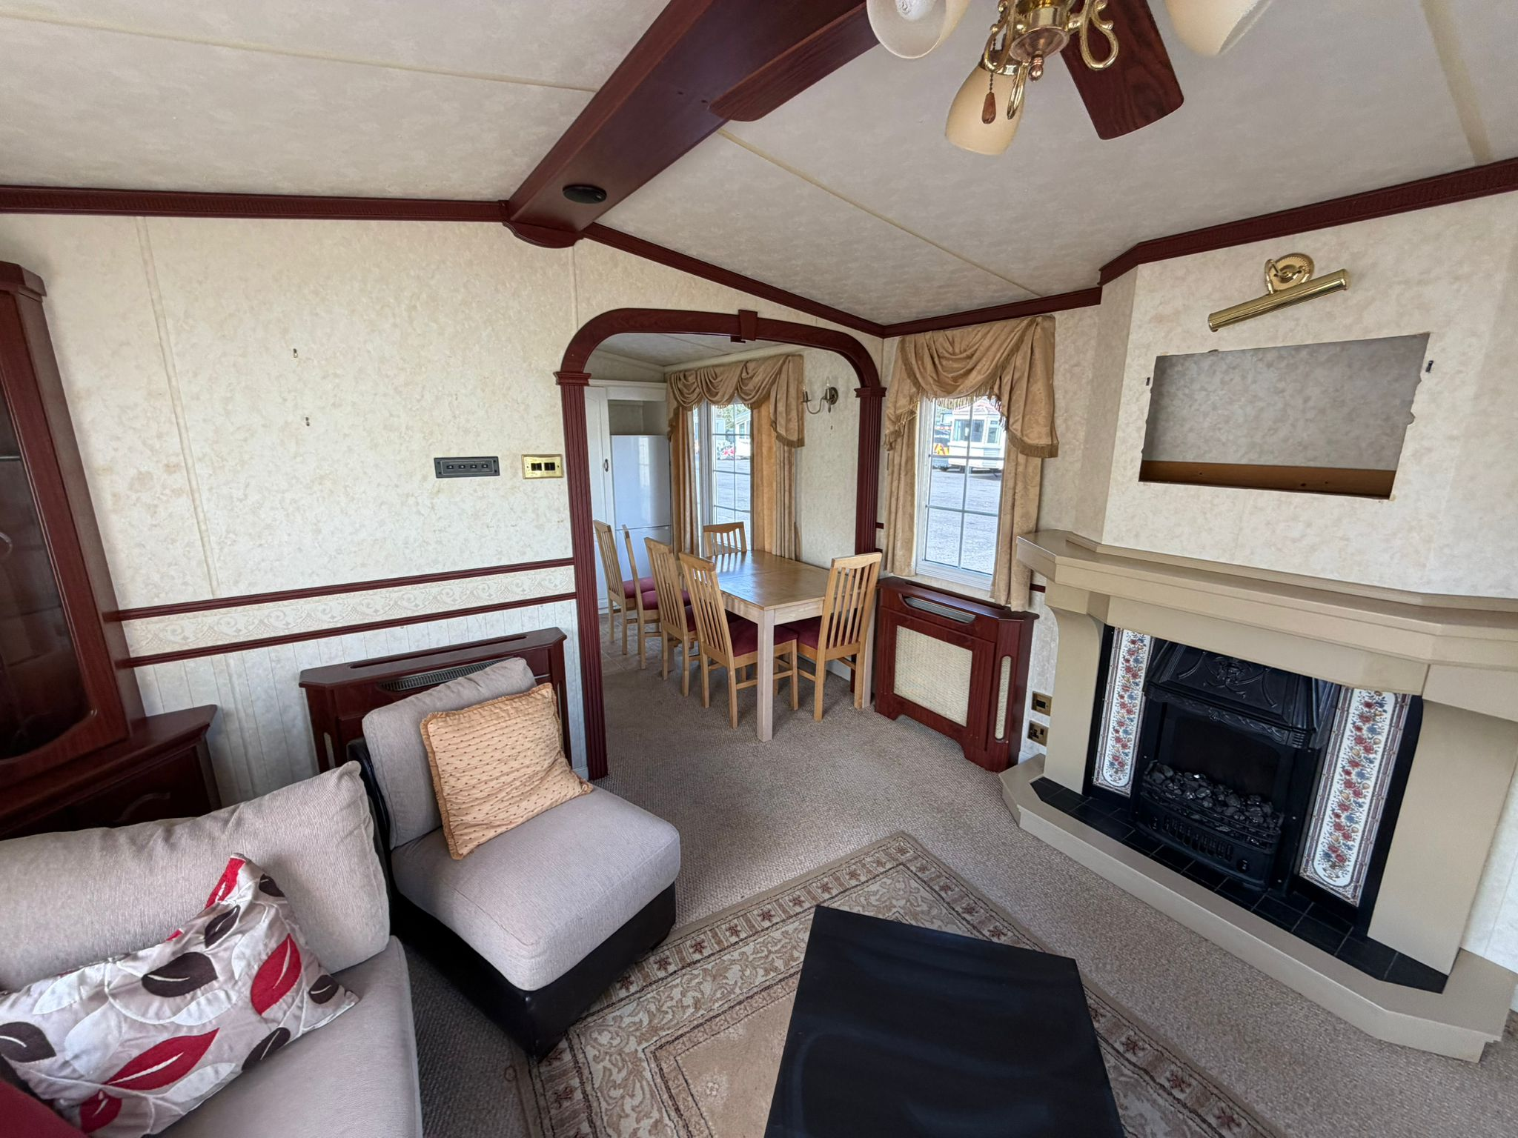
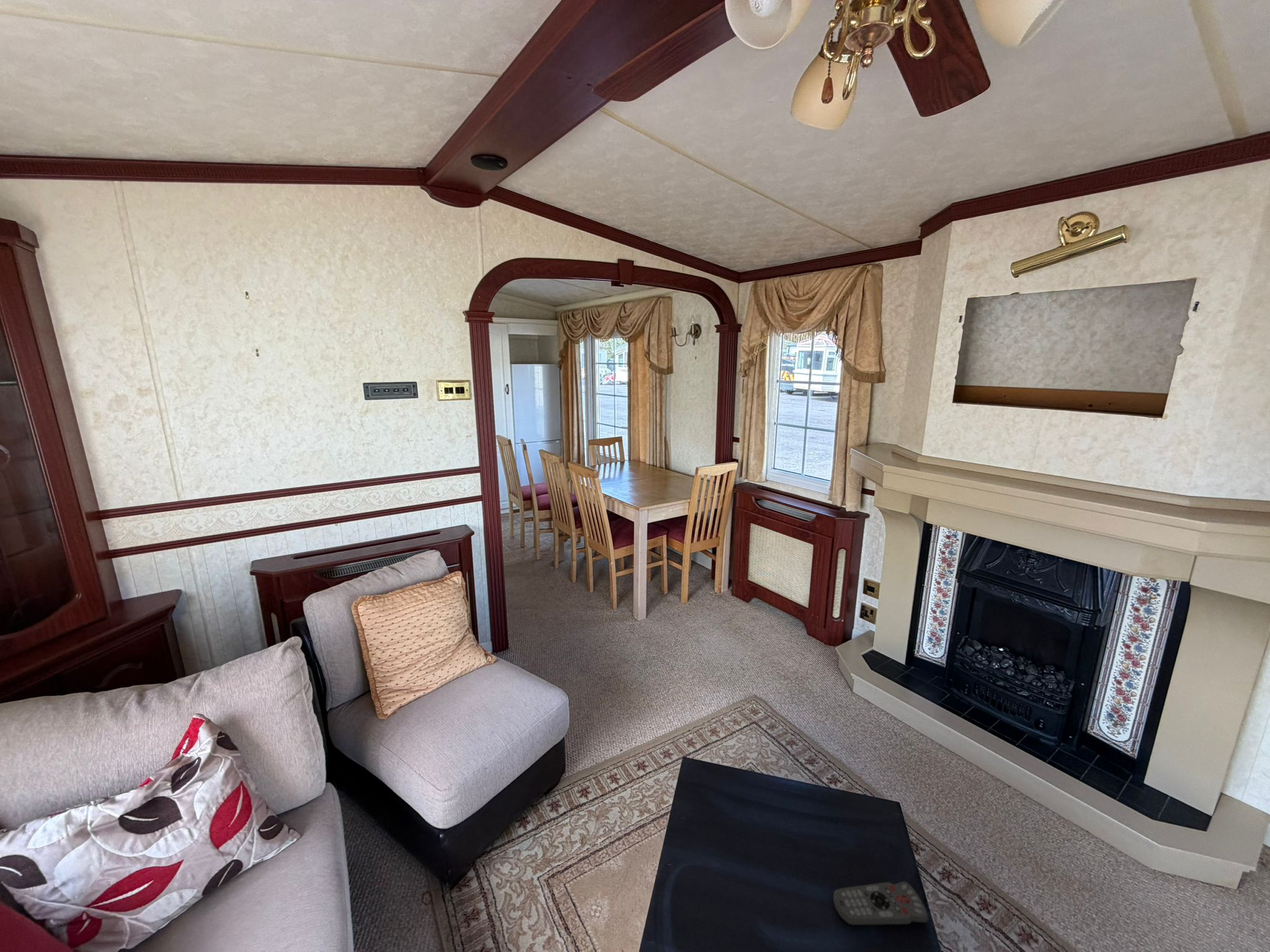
+ remote control (878, 904)
